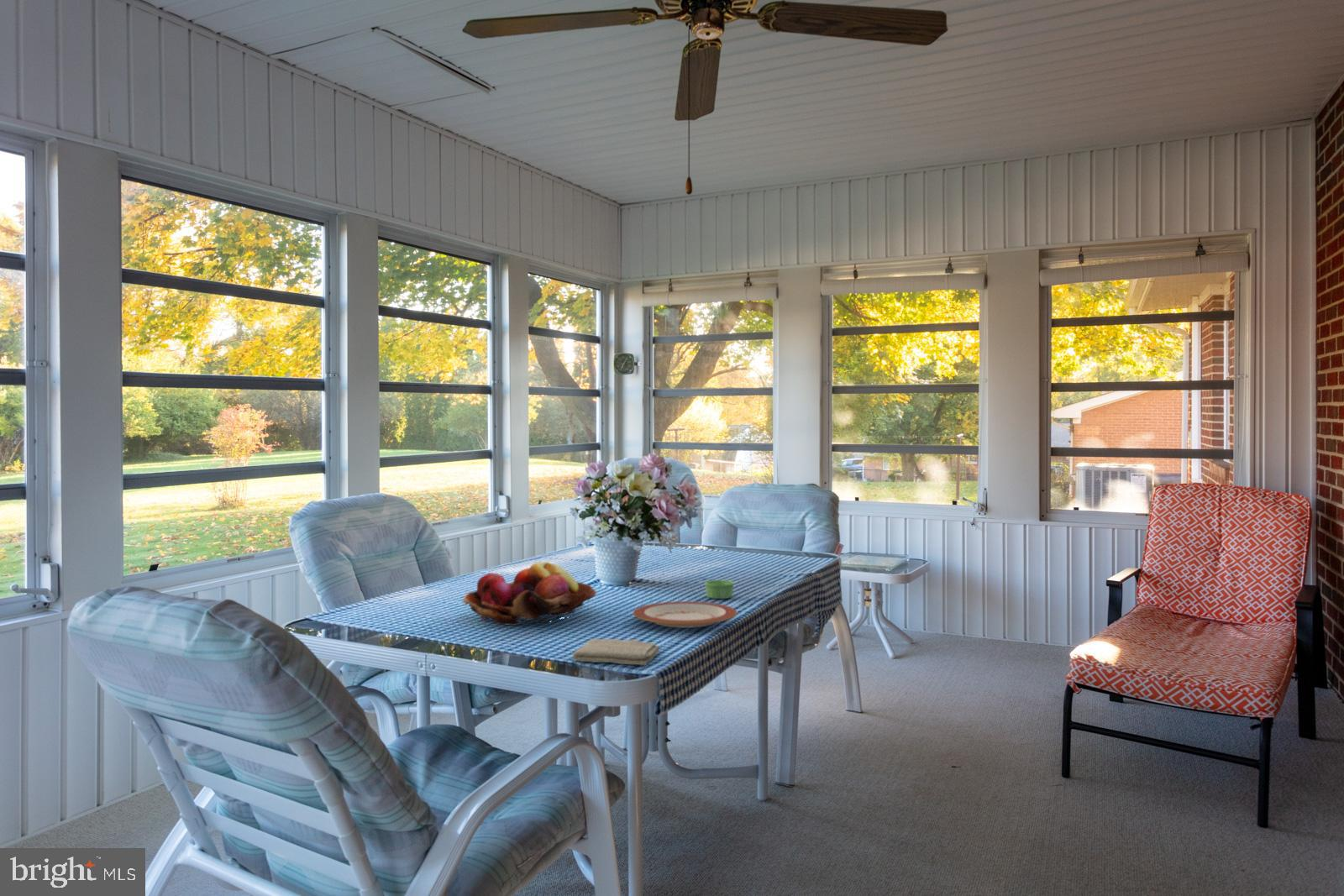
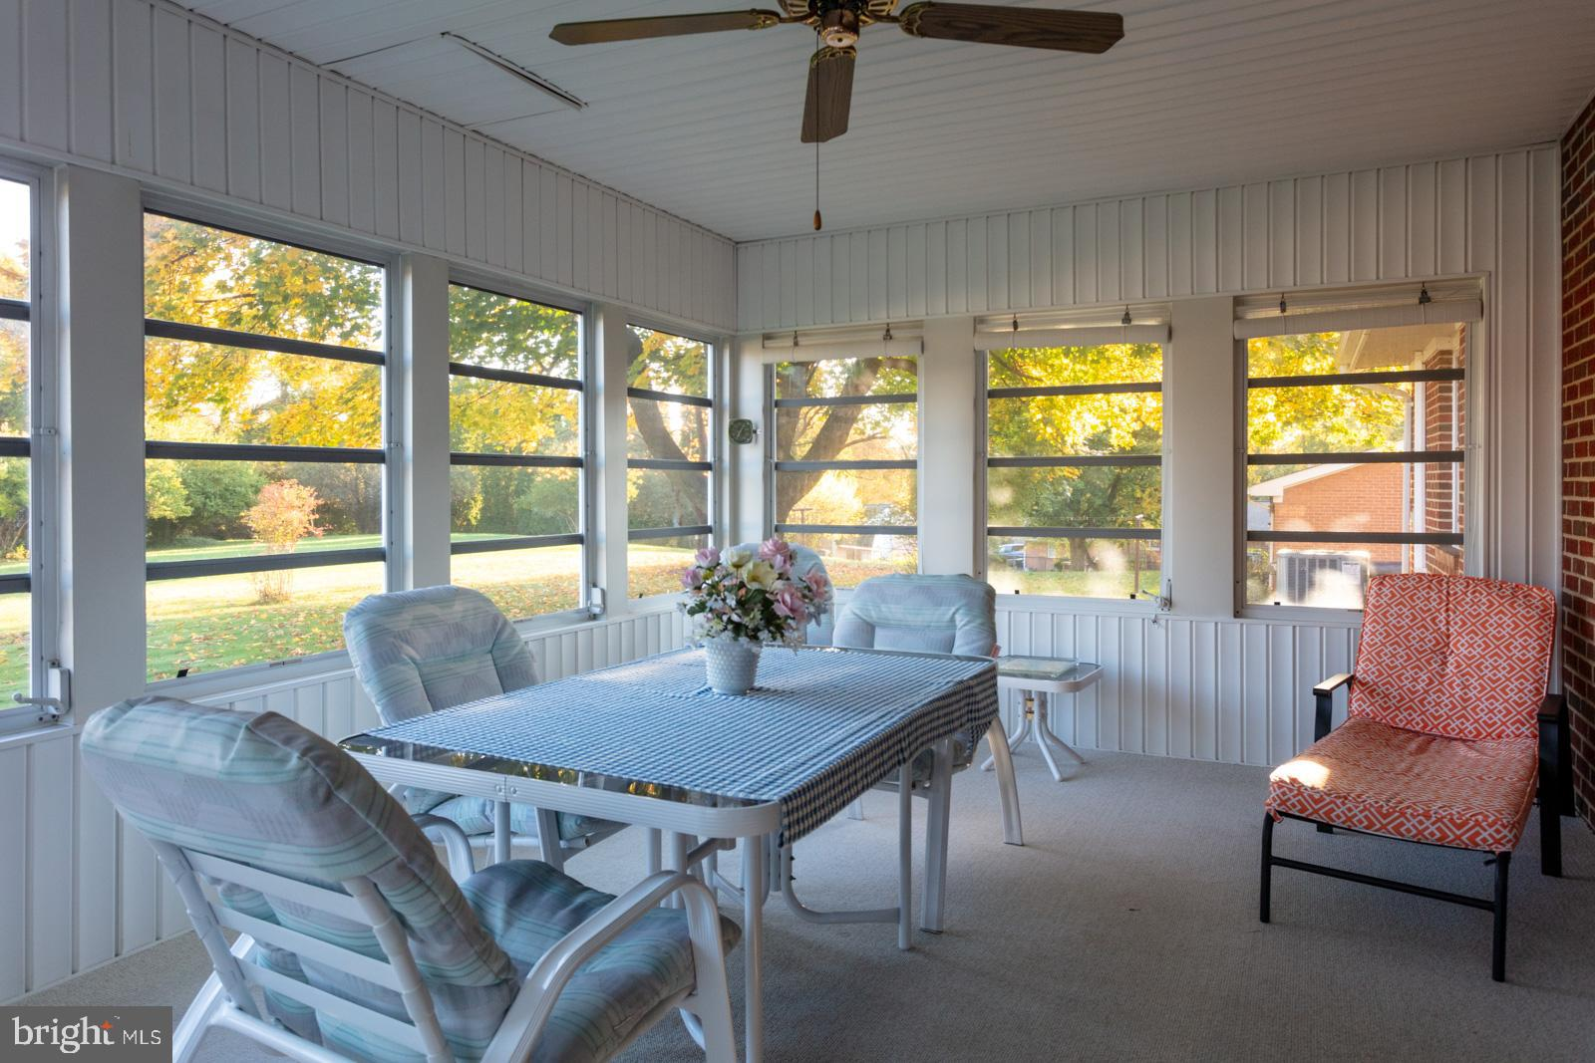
- ramekin (719, 589)
- plate (685, 616)
- washcloth (617, 651)
- fruit basket (533, 590)
